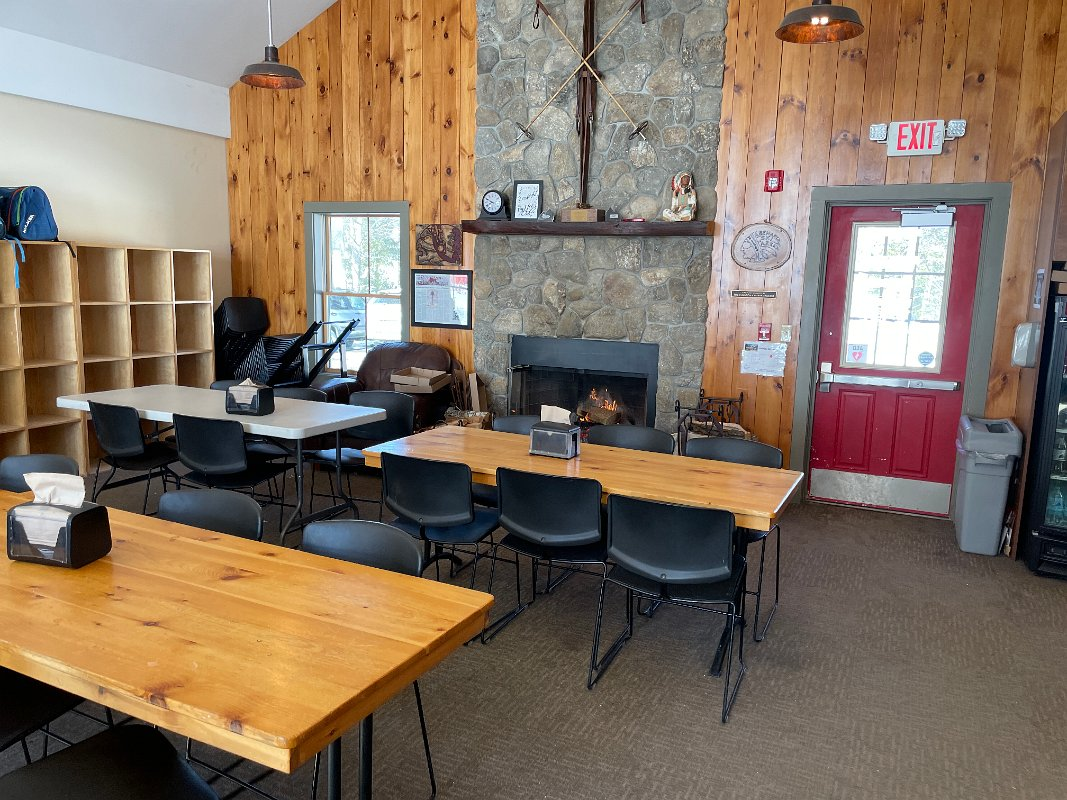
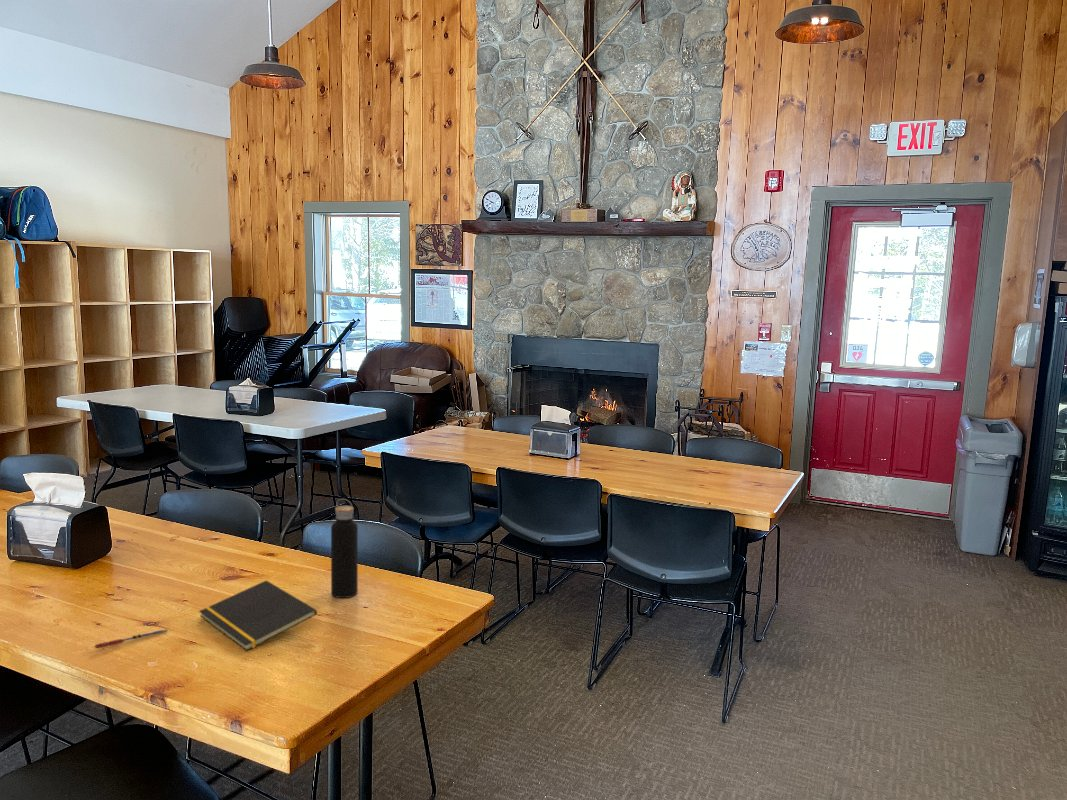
+ pen (132, 637)
+ water bottle (344, 546)
+ notepad (257, 612)
